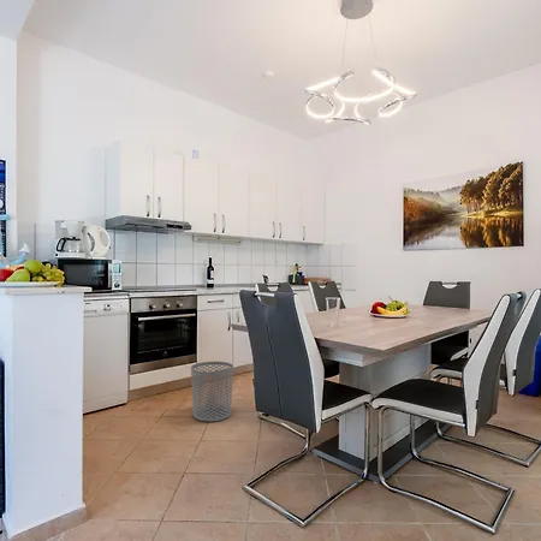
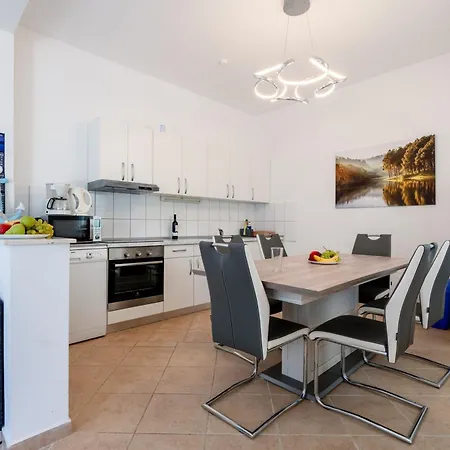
- waste bin (212, 390)
